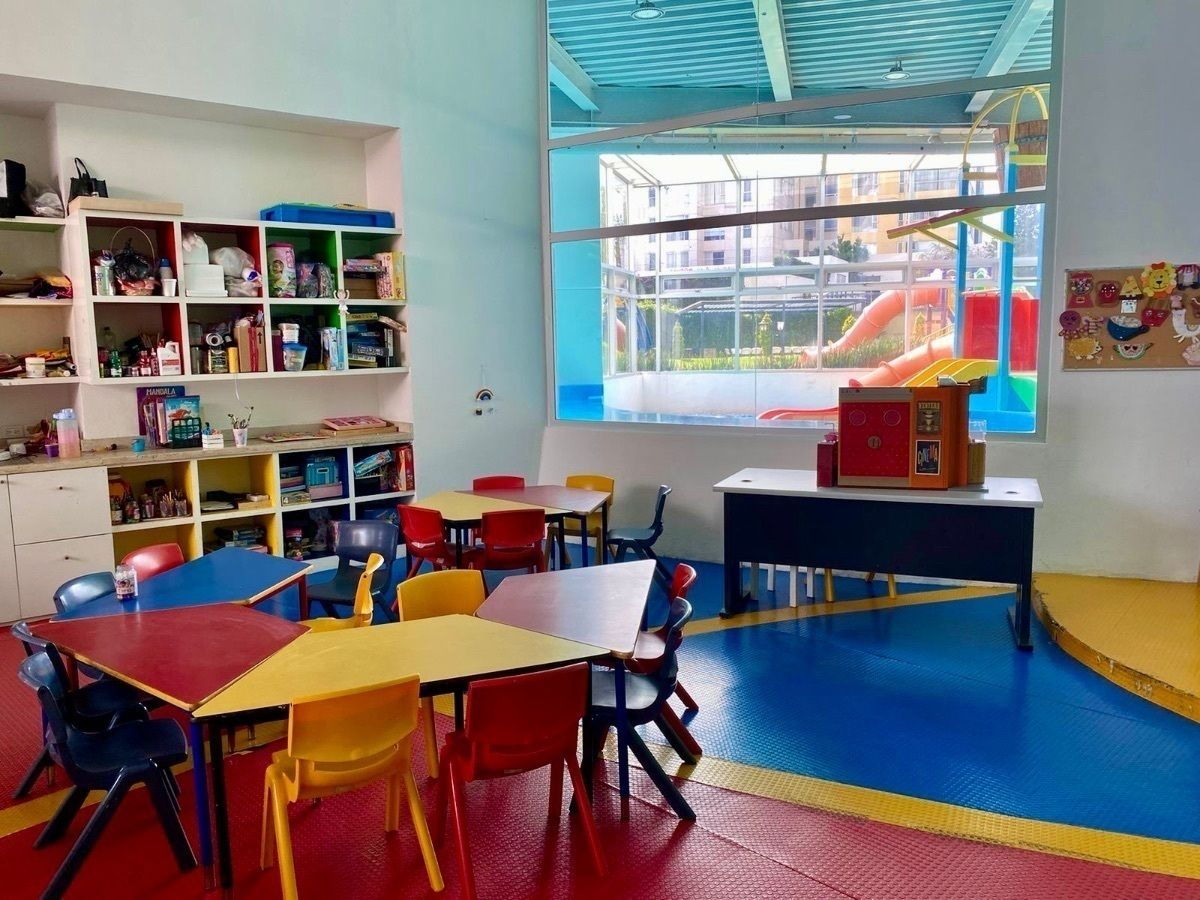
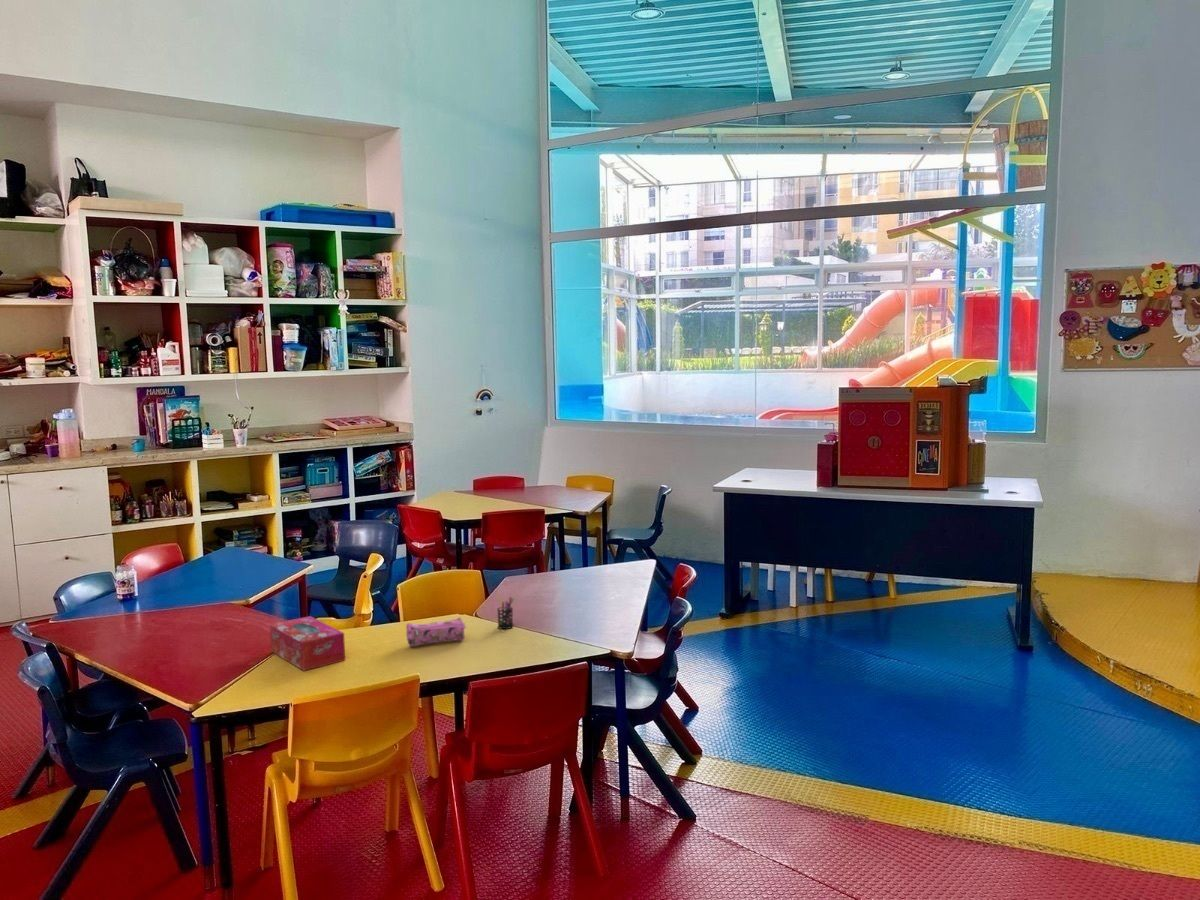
+ pen holder (507, 610)
+ tissue box (306, 642)
+ pencil case (436, 631)
